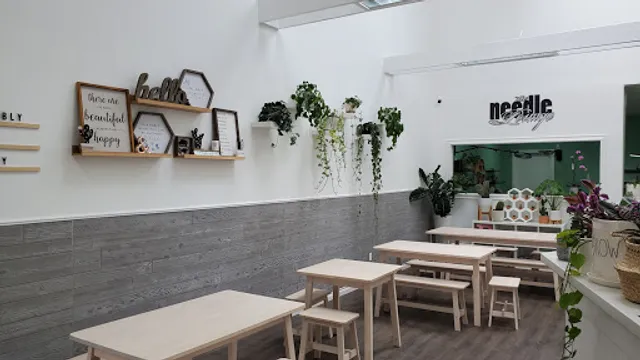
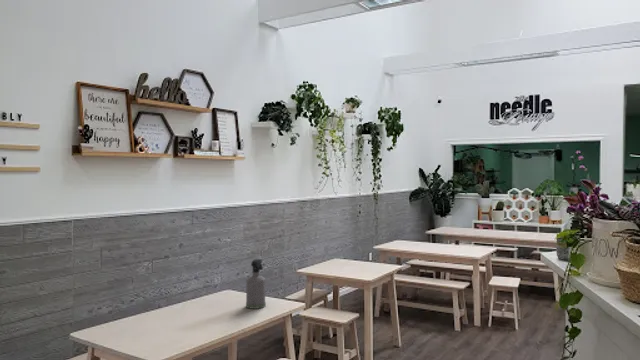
+ spray bottle (256, 282)
